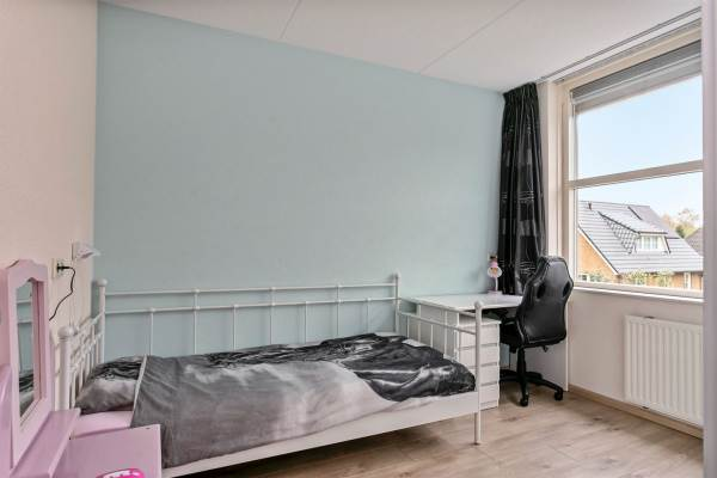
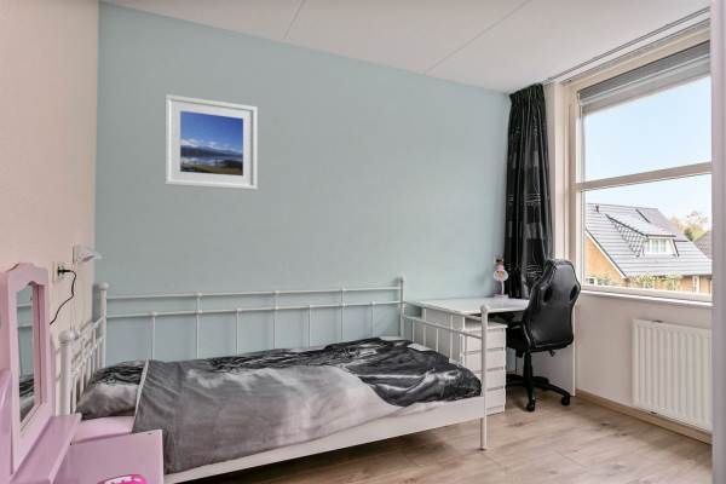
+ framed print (212, 144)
